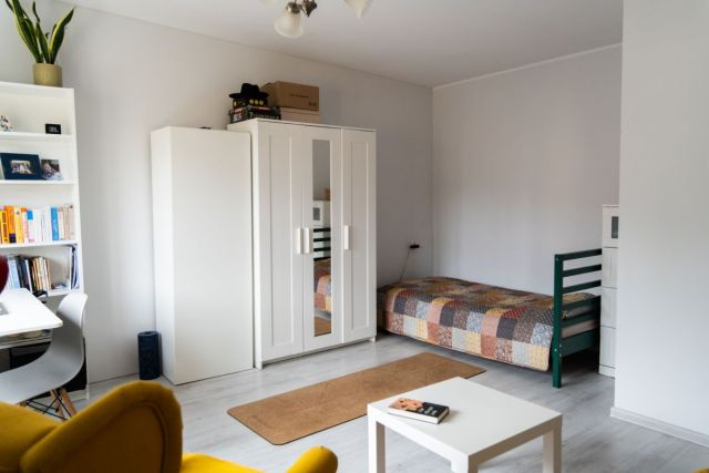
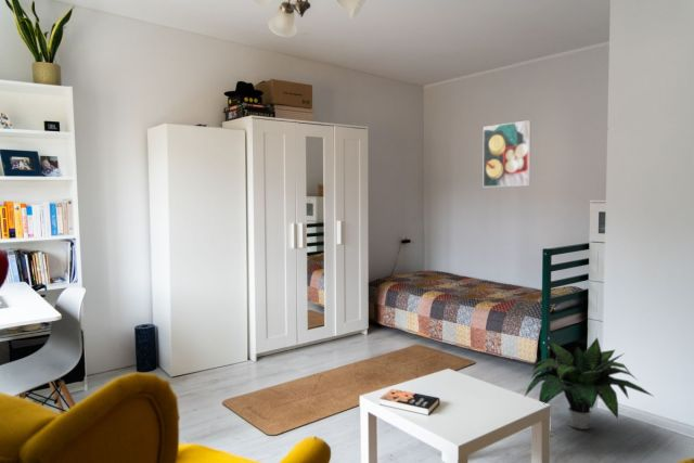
+ potted plant (582, 383)
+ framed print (505, 155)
